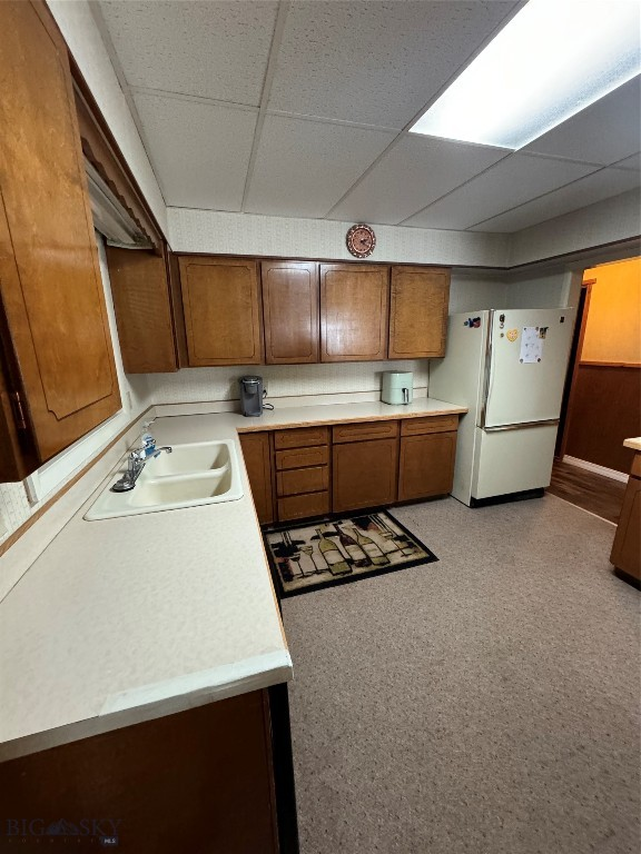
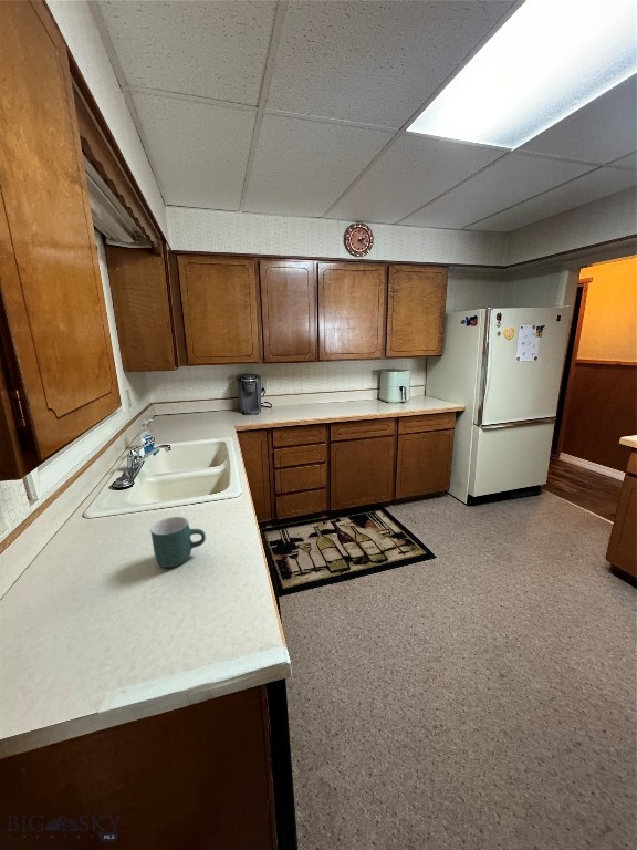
+ mug (178, 539)
